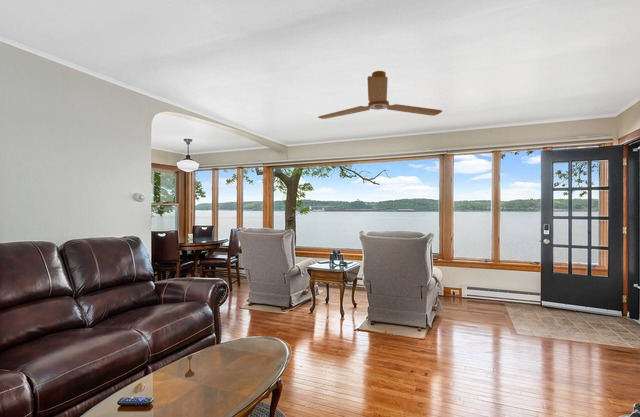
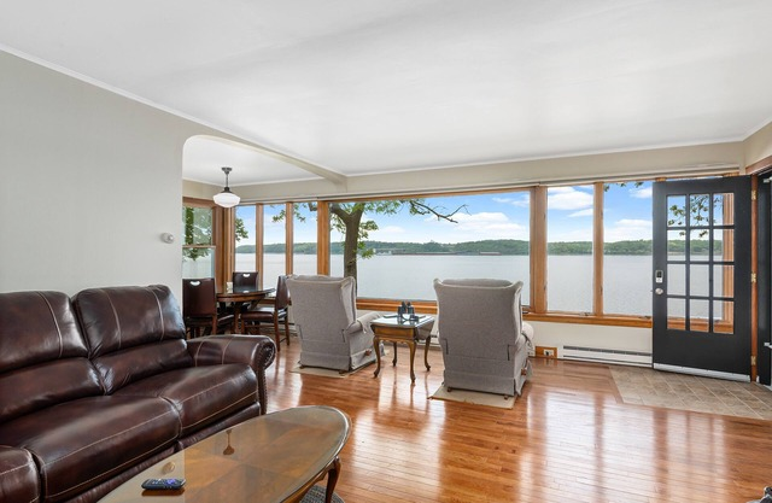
- ceiling fan (378, 84)
